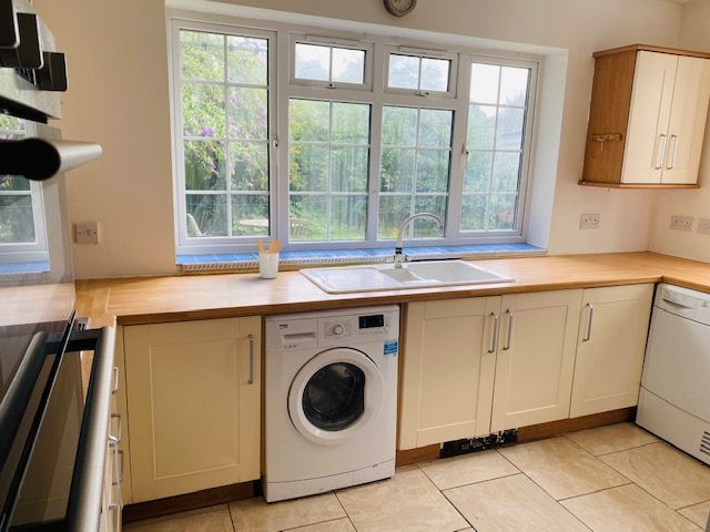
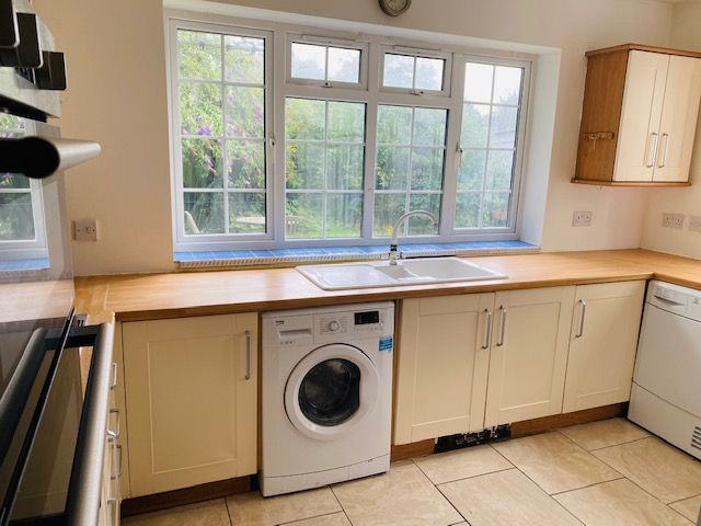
- utensil holder (271, 257)
